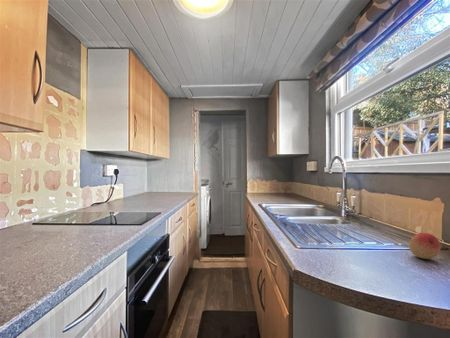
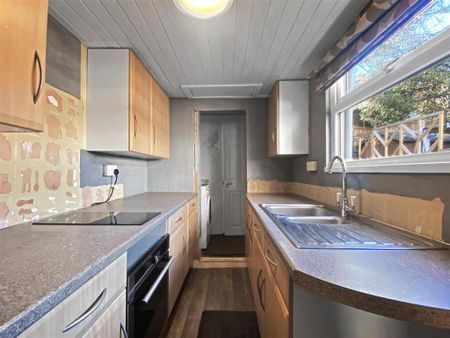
- fruit (424, 245)
